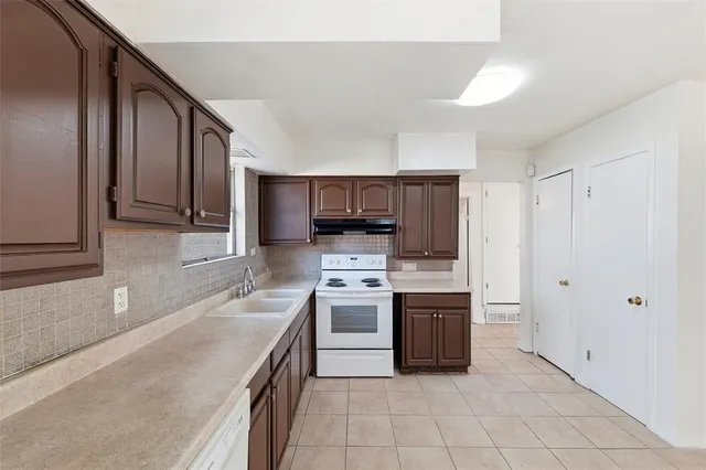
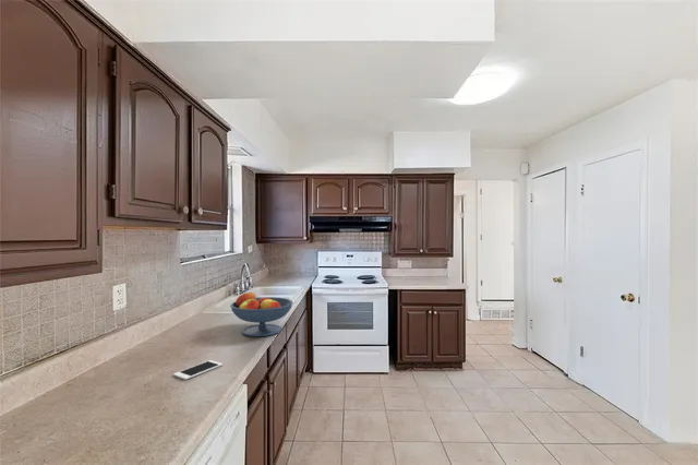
+ fruit bowl (262, 311)
+ cell phone (198, 369)
